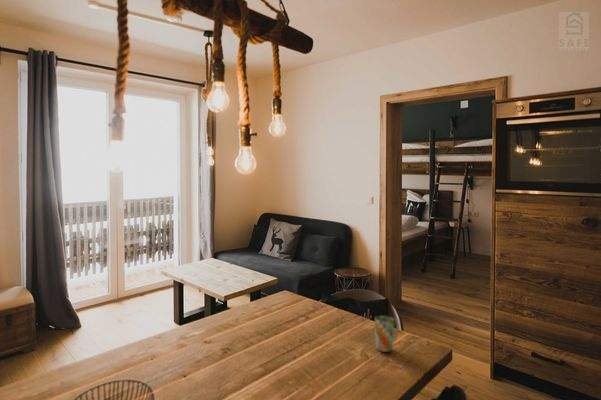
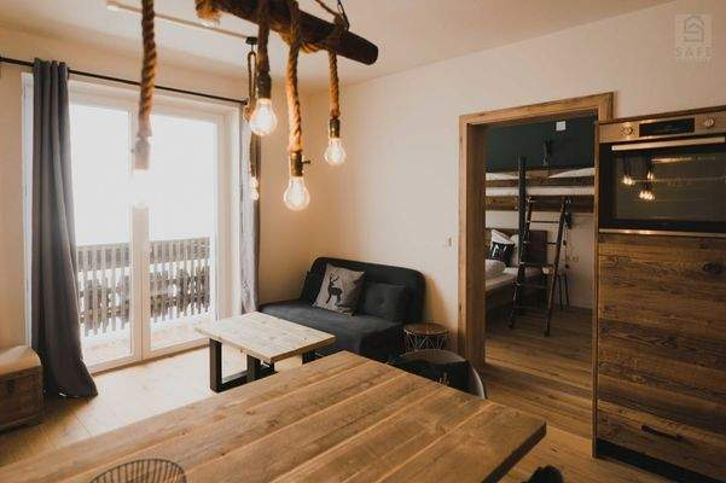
- cup (384, 333)
